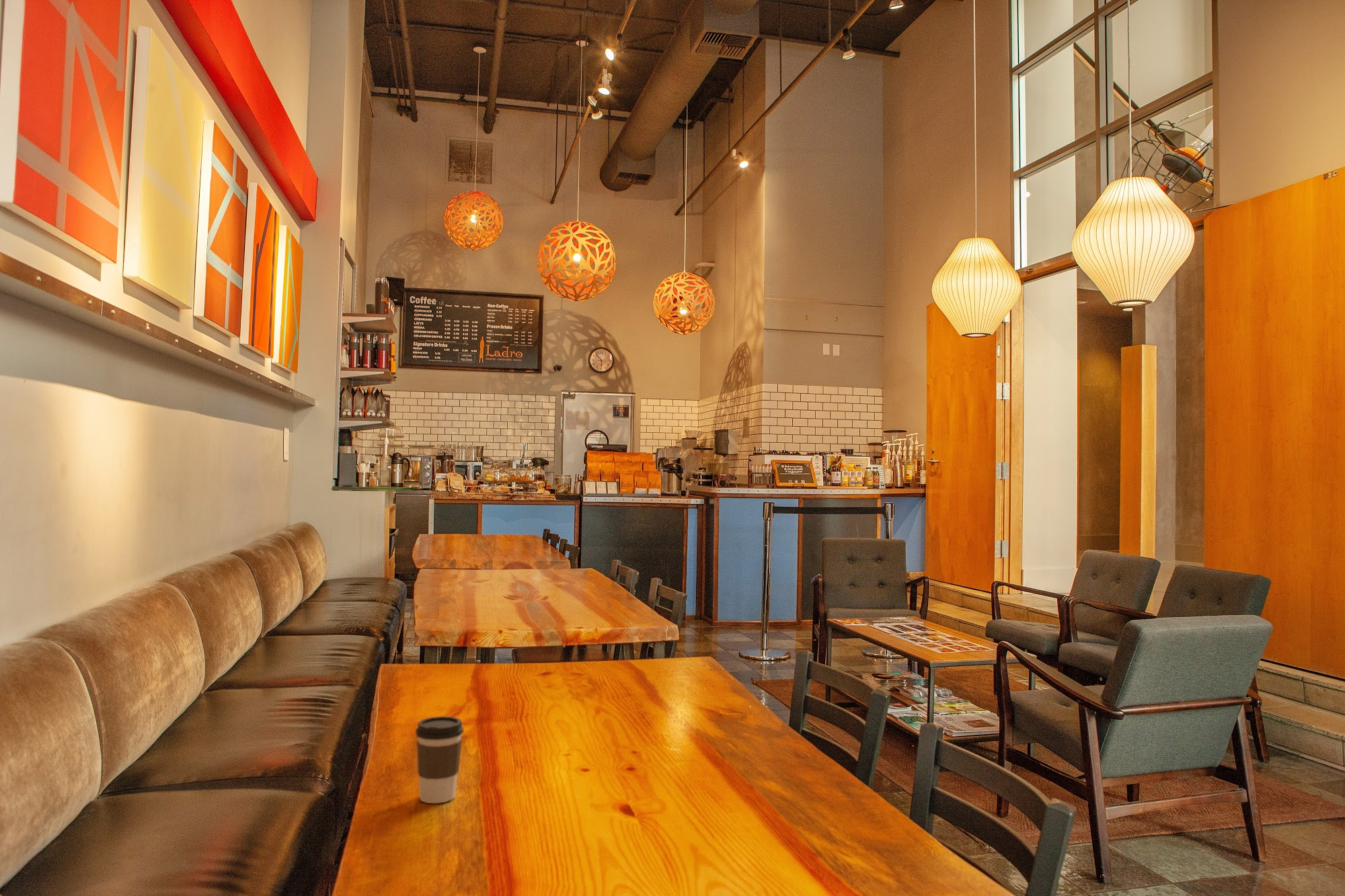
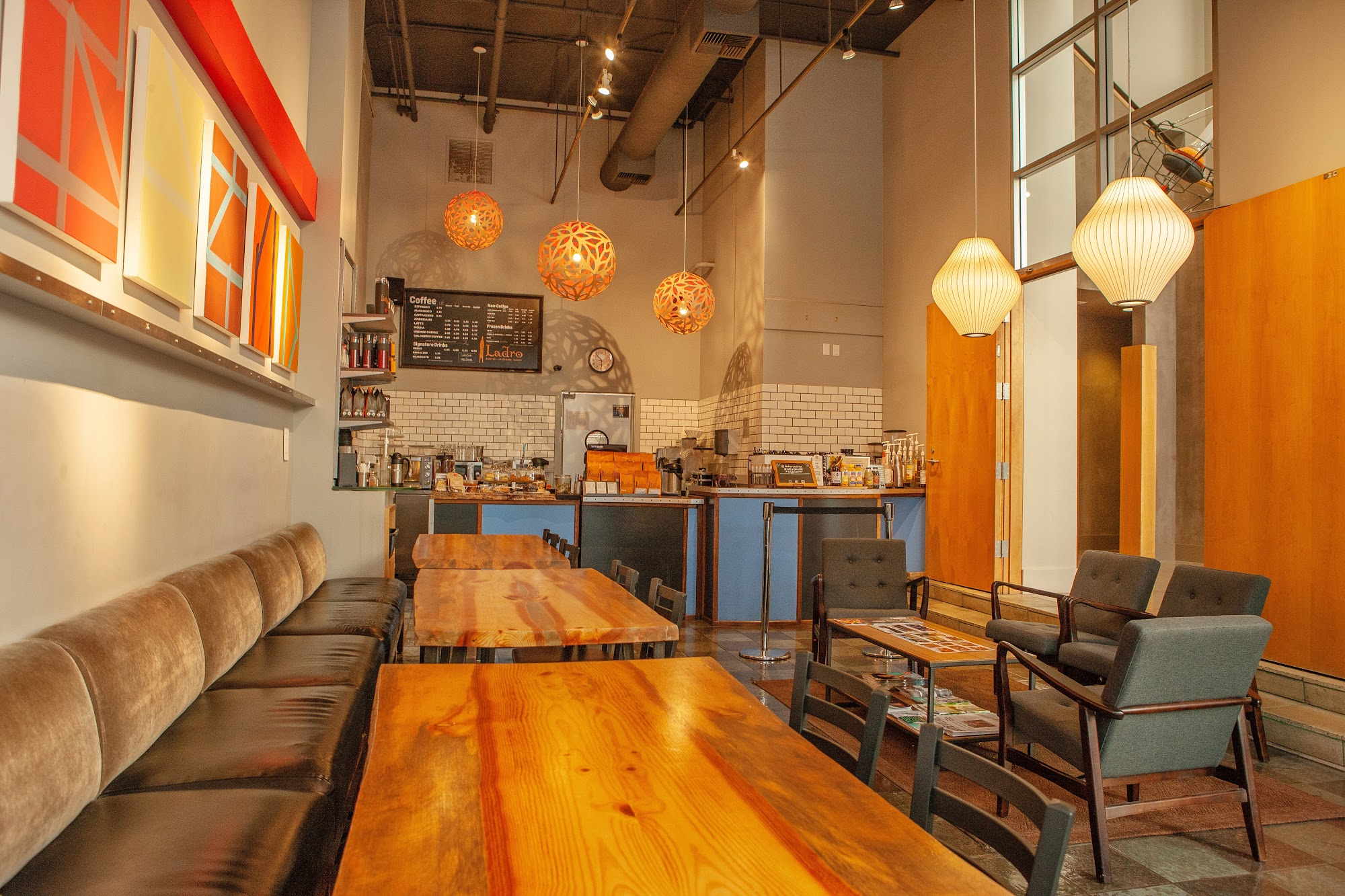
- coffee cup (438, 759)
